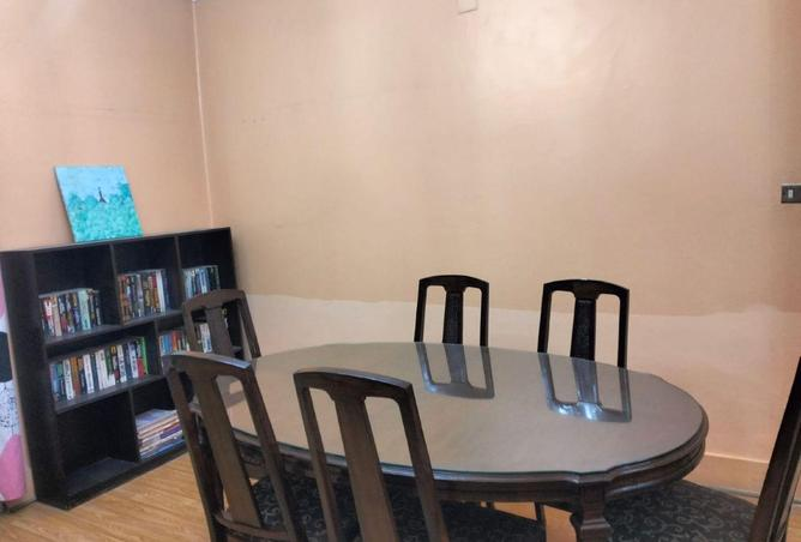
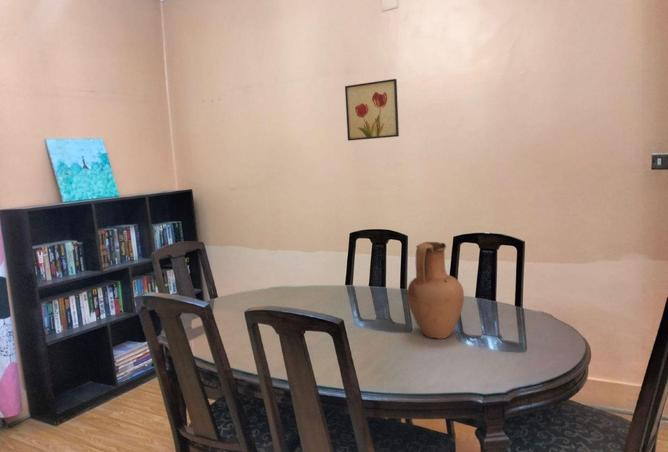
+ vase (435, 288)
+ wall art (371, 110)
